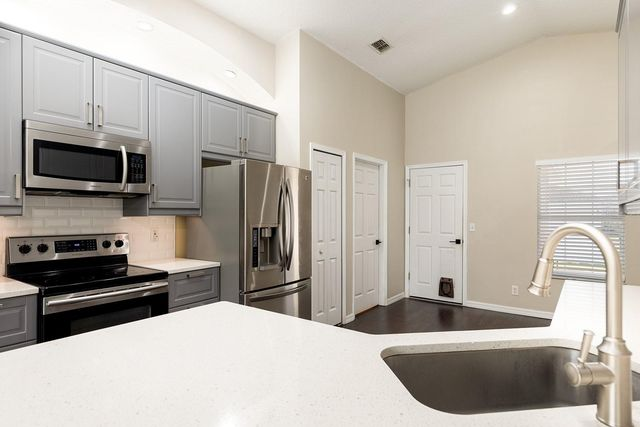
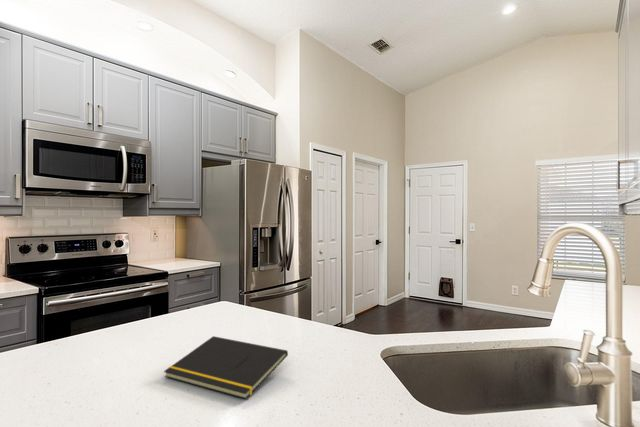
+ notepad (227, 363)
